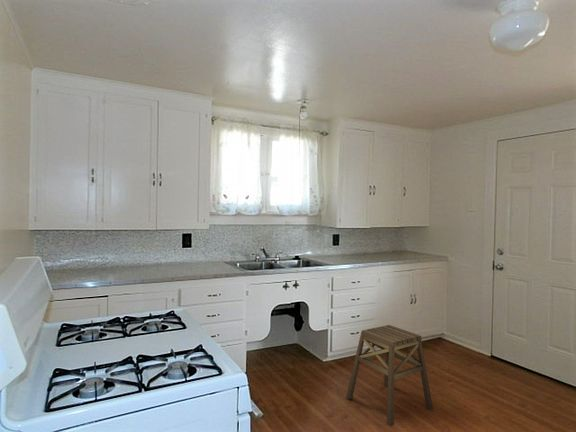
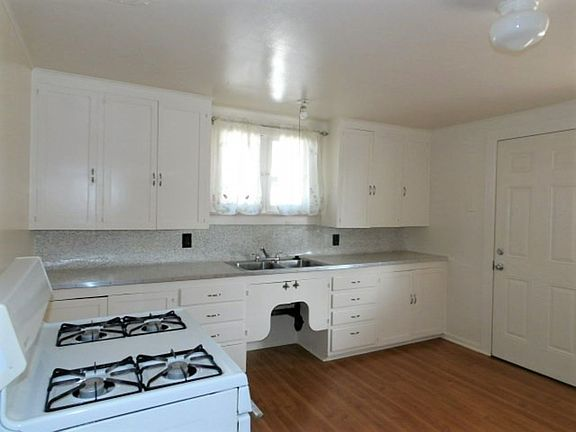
- stool (389, 368)
